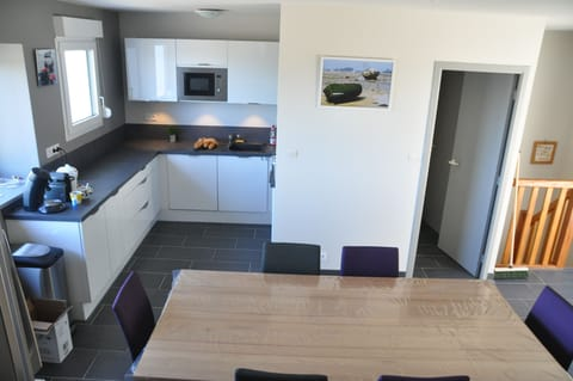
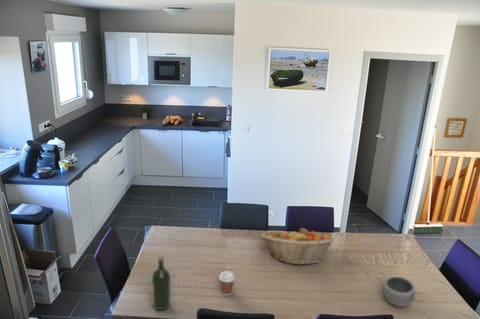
+ fruit basket (296, 242)
+ wine bottle (161, 281)
+ coffee cup (226, 283)
+ bowl (398, 293)
